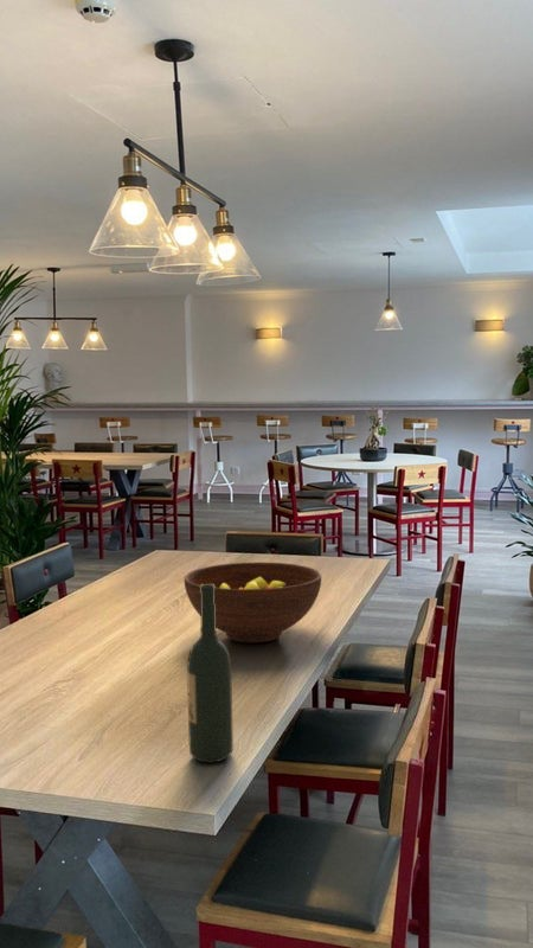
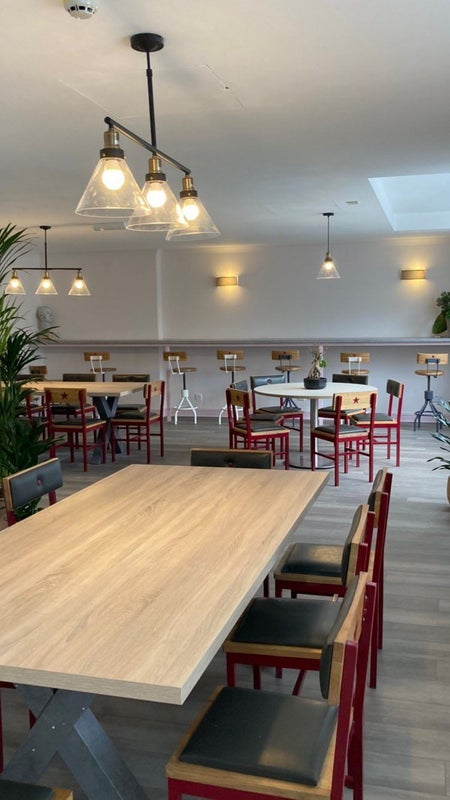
- wine bottle (208, 671)
- fruit bowl (252, 606)
